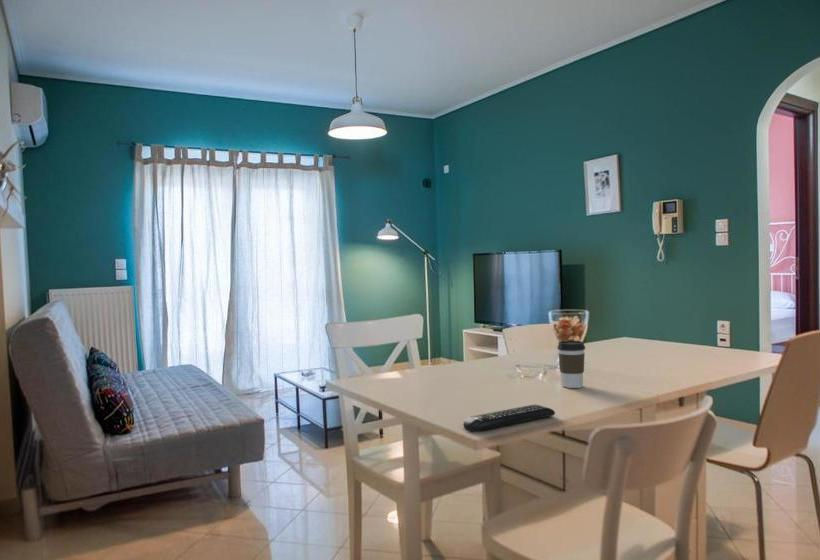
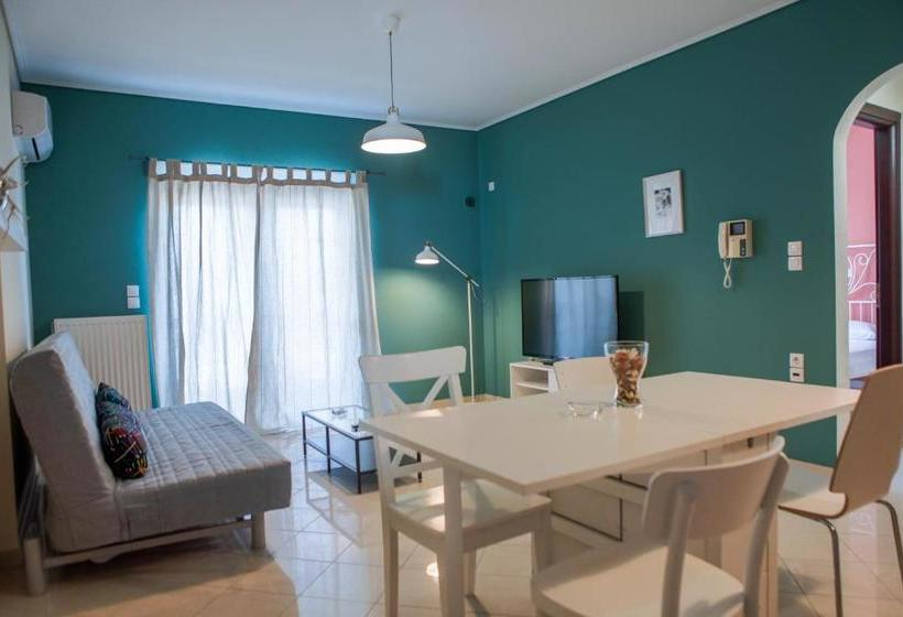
- coffee cup (571, 364)
- remote control (510, 417)
